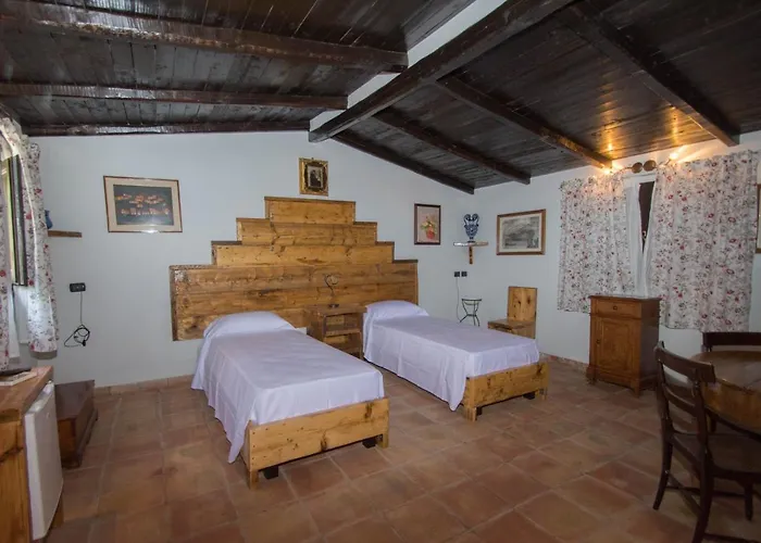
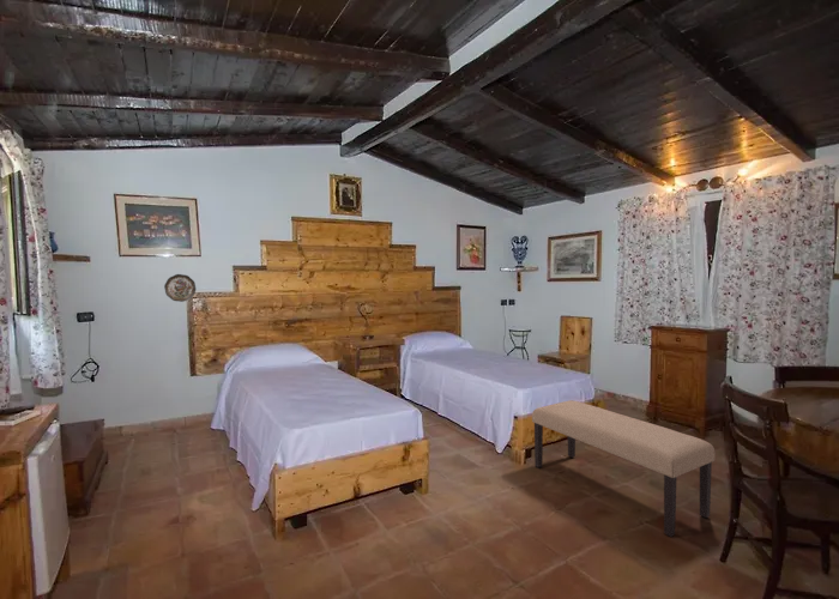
+ decorative plate (180, 288)
+ bench (611, 453)
